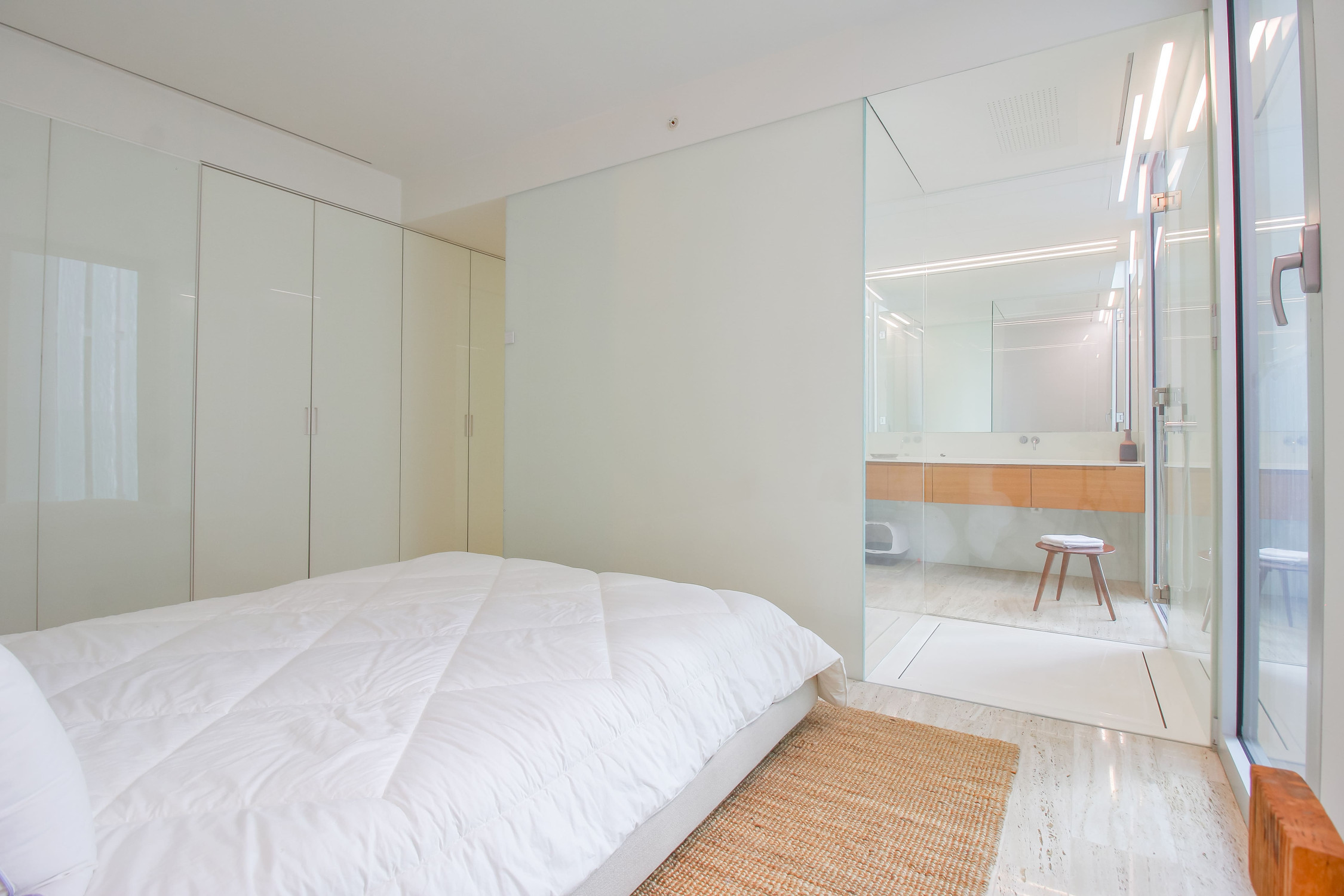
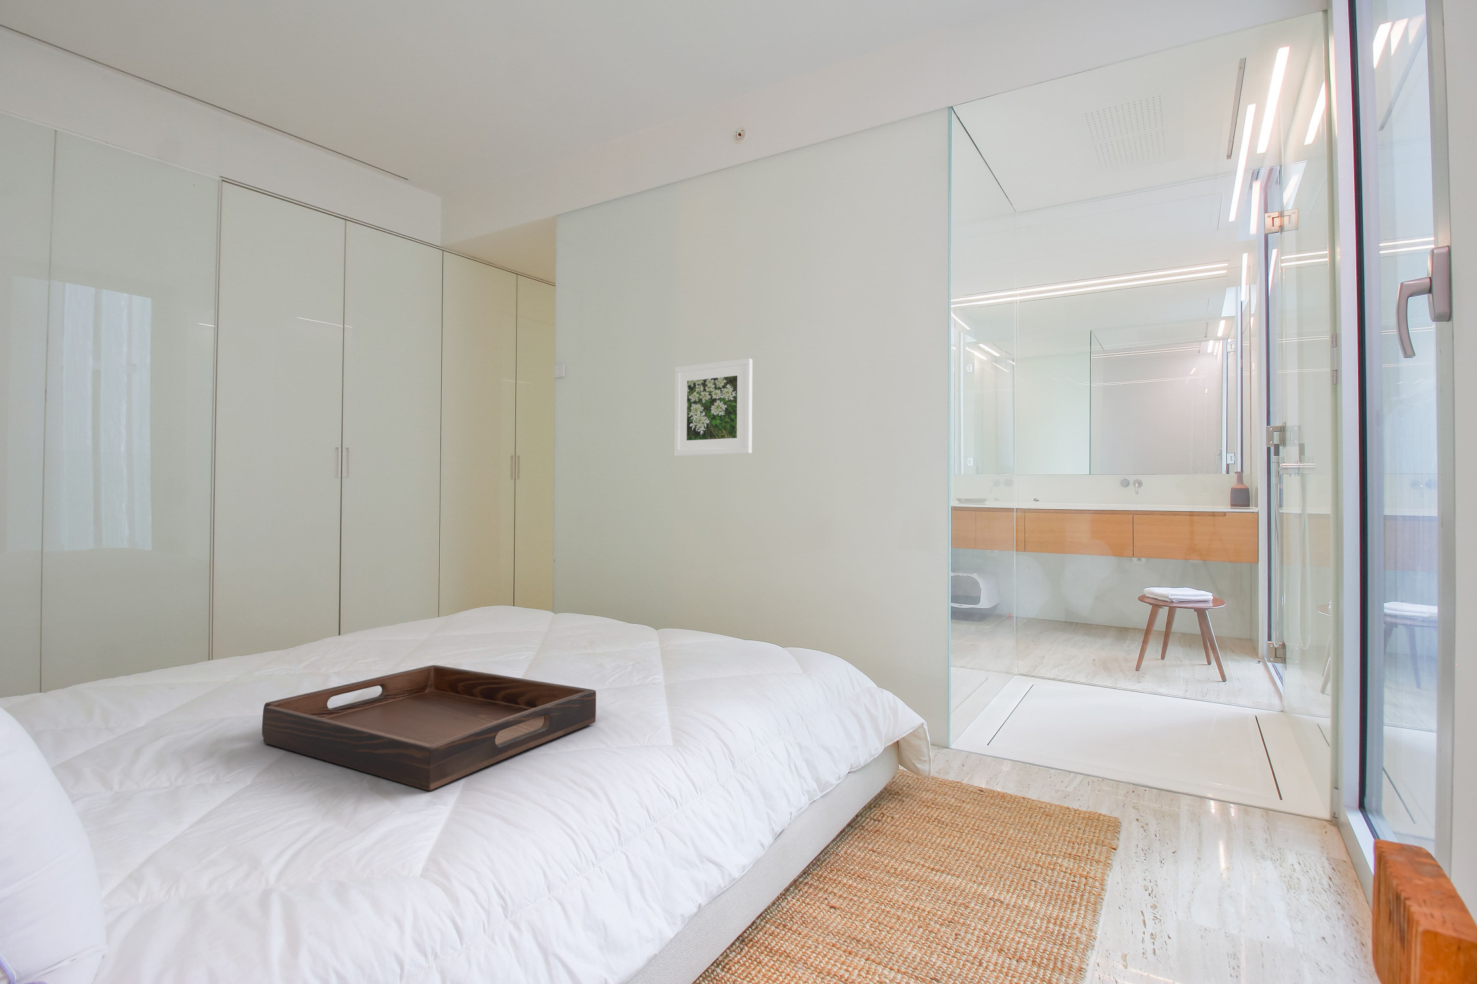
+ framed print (712, 409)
+ serving tray (432, 714)
